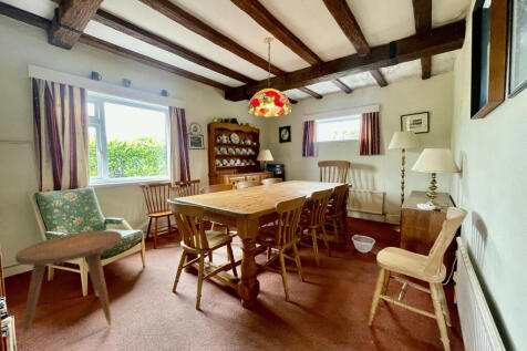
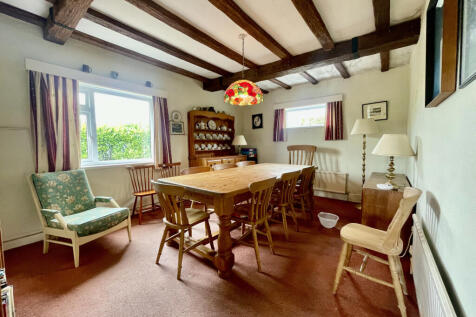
- side table (91, 279)
